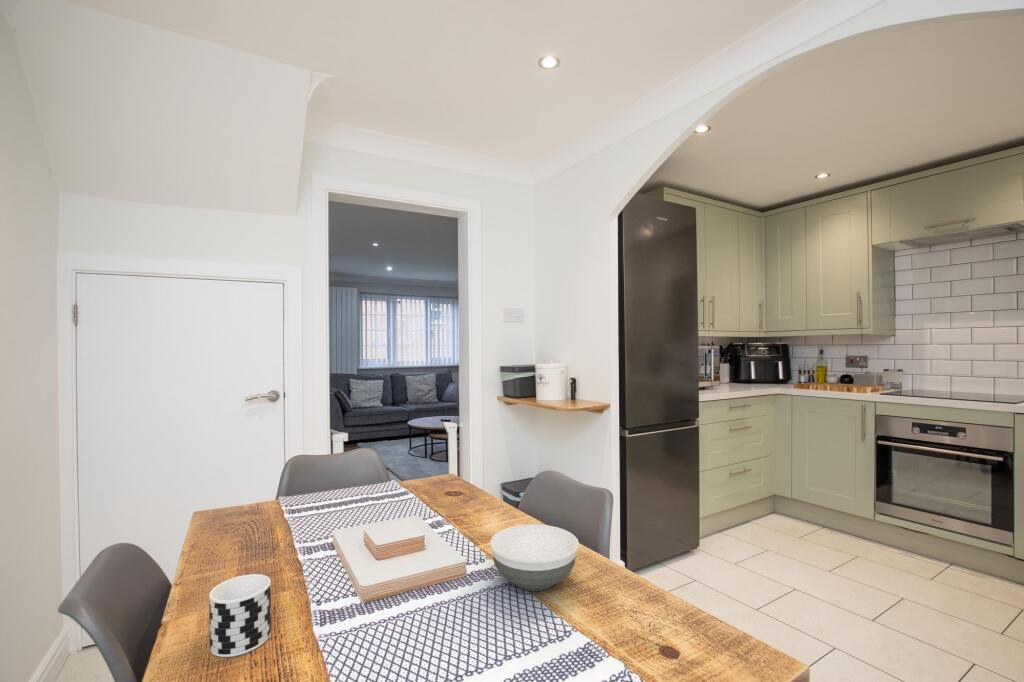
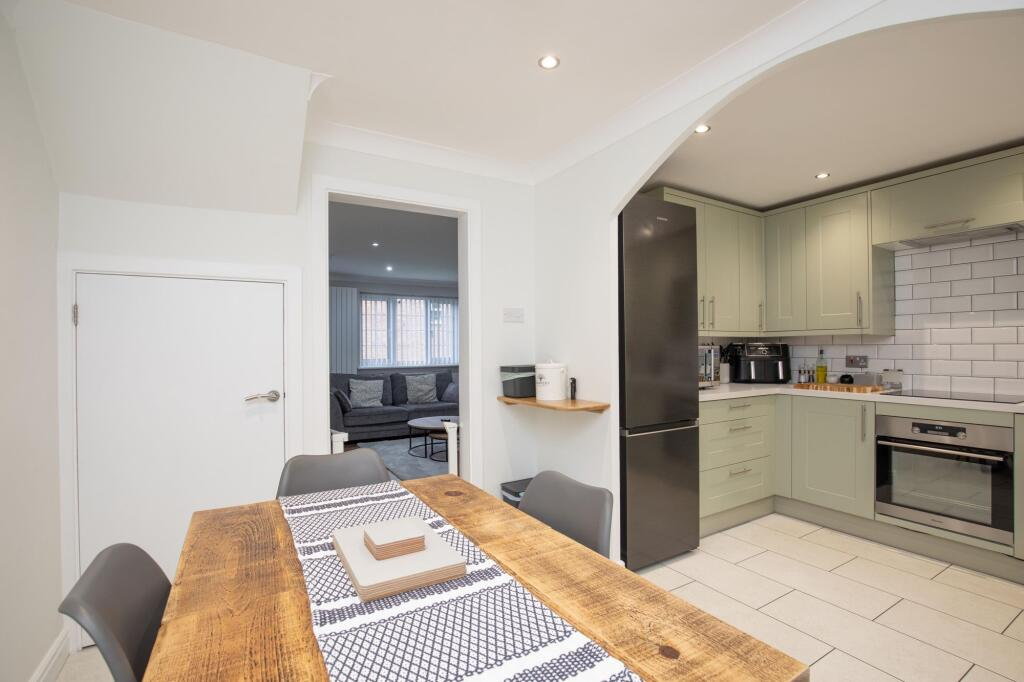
- bowl (534, 560)
- cup (239, 609)
